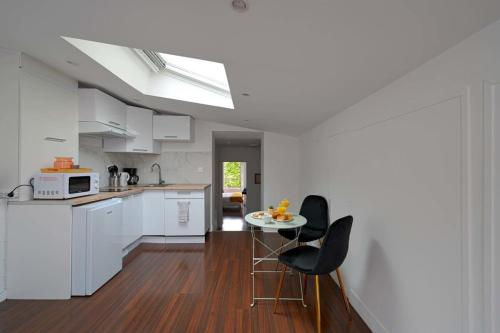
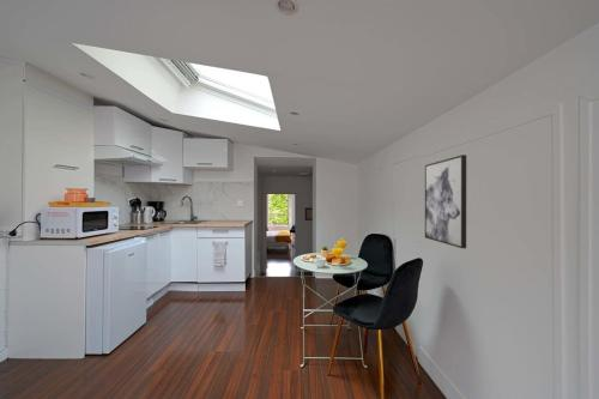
+ wall art (442, 201)
